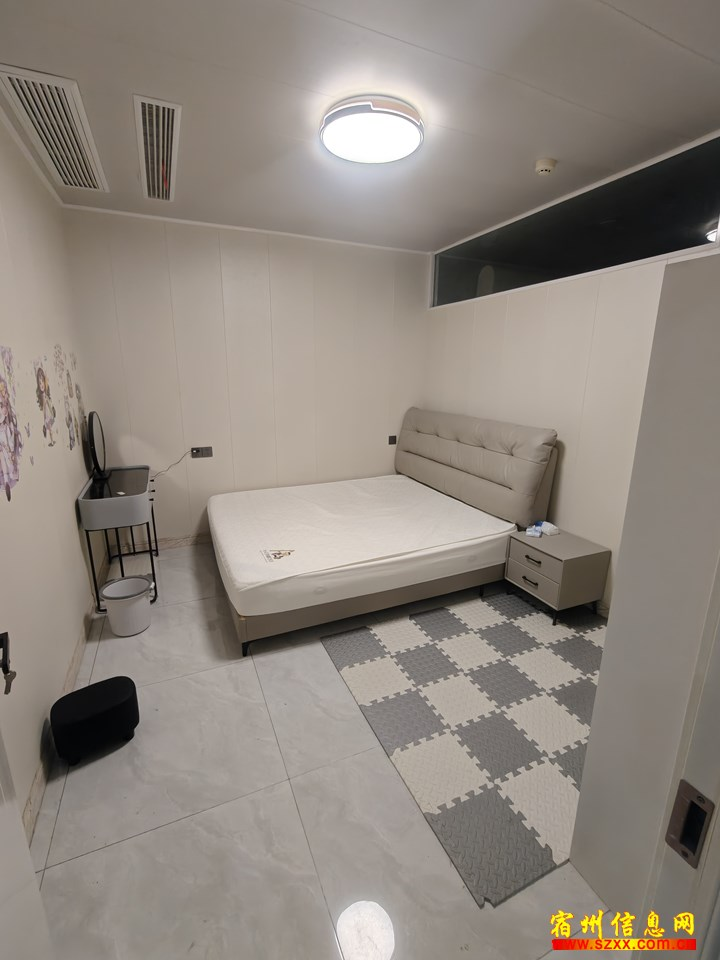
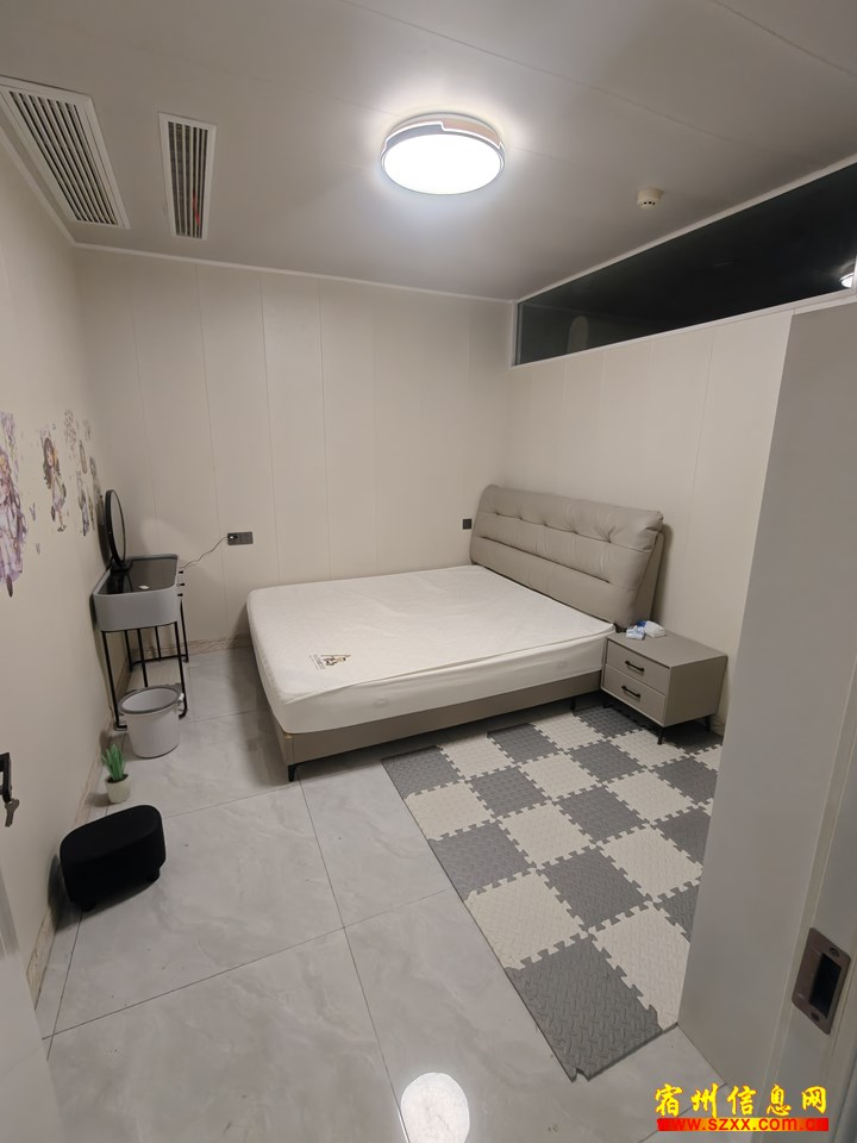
+ potted plant (115, 768)
